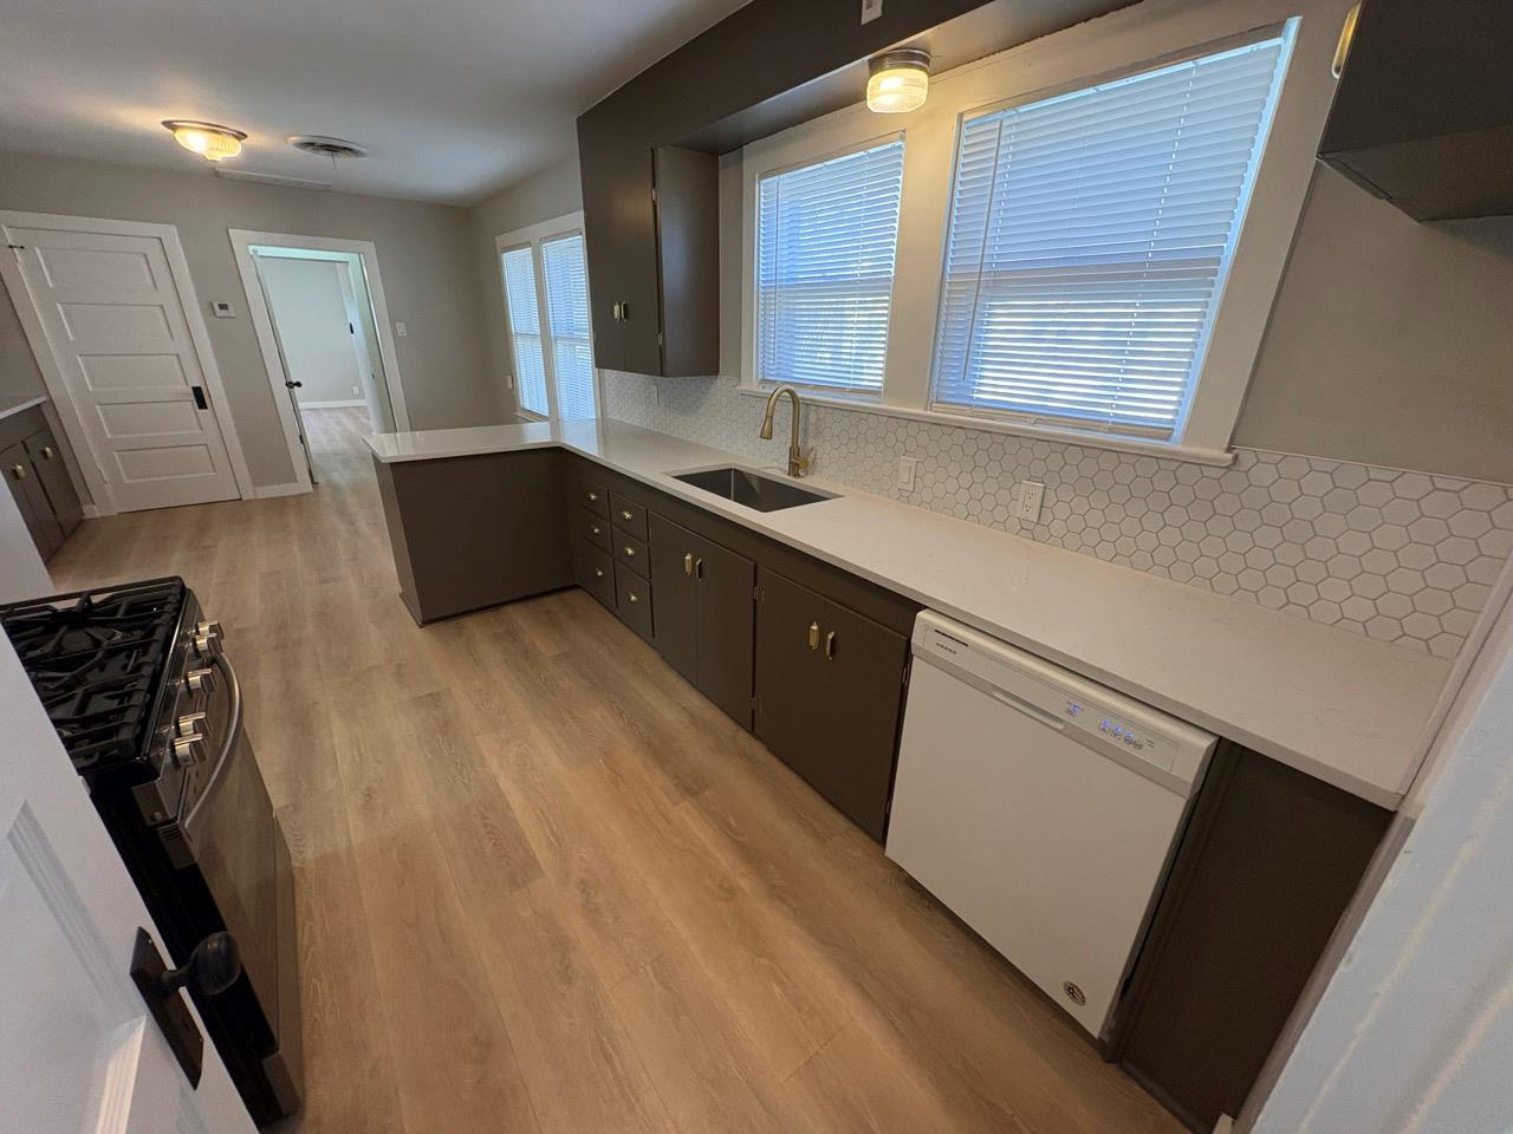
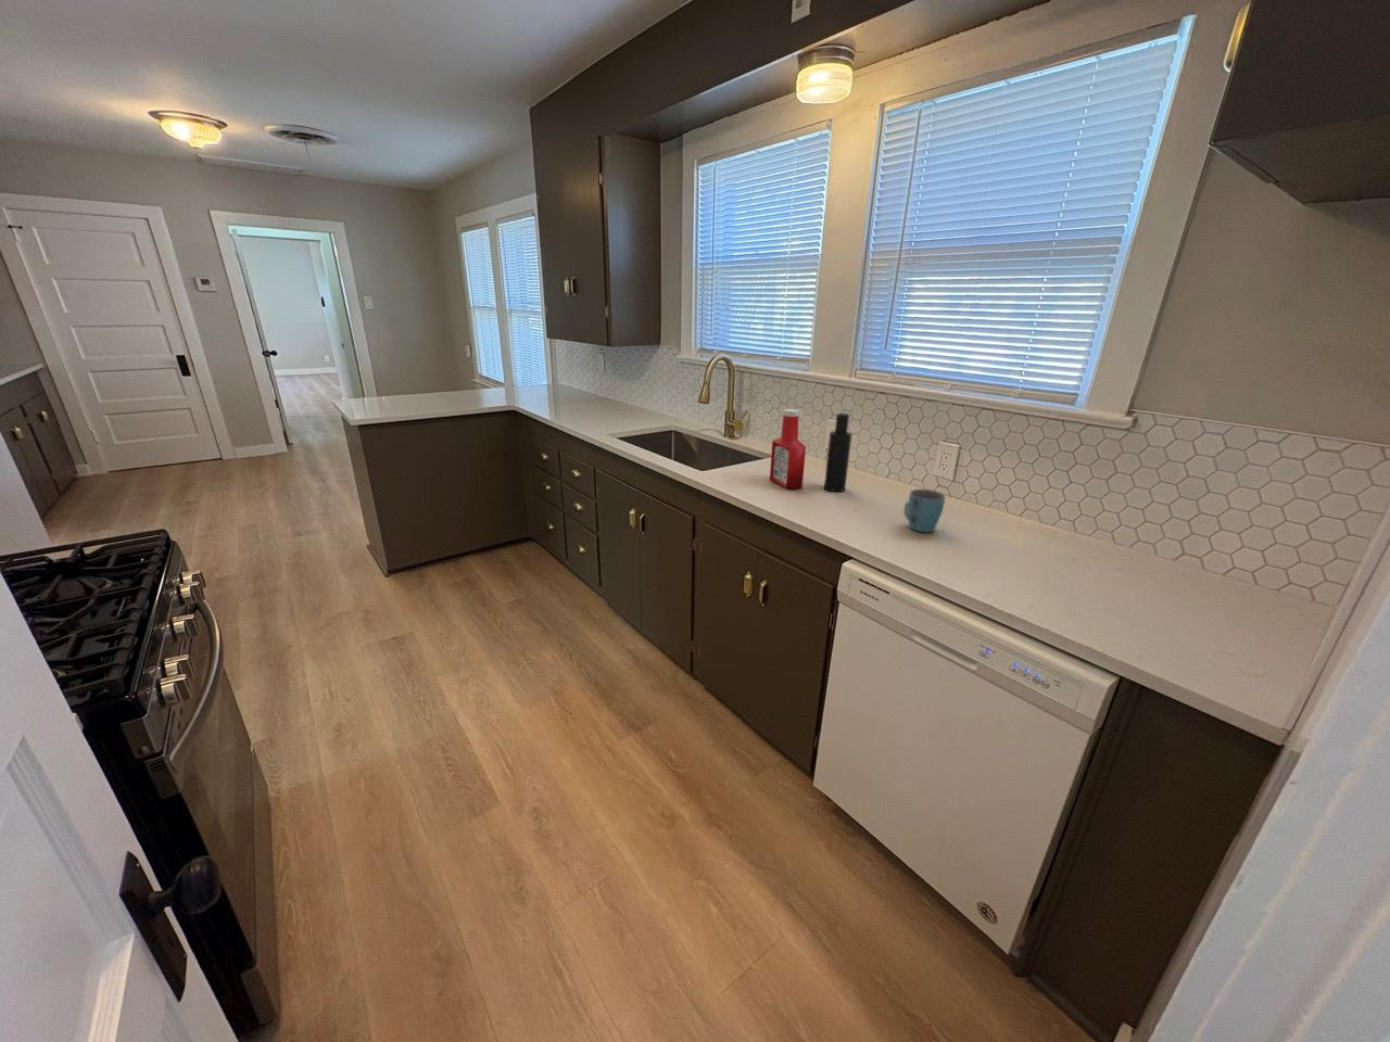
+ mug (919, 511)
+ soap bottle (788, 448)
+ atomizer (838, 452)
